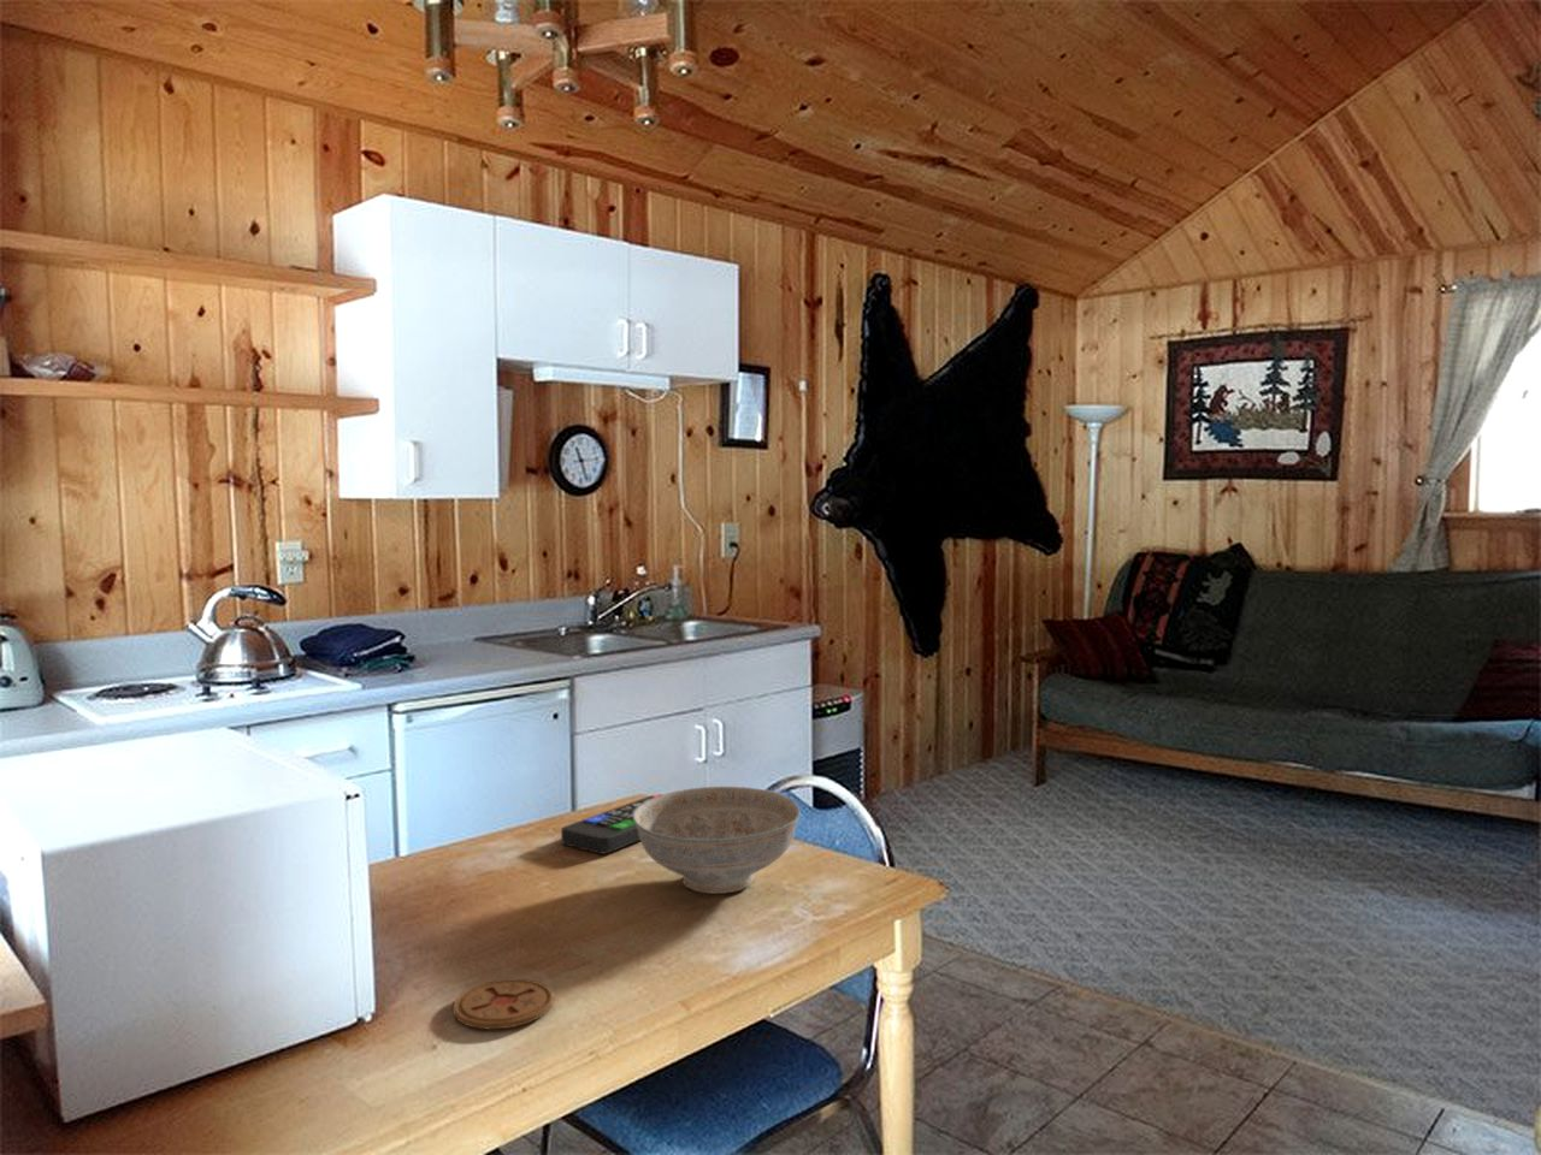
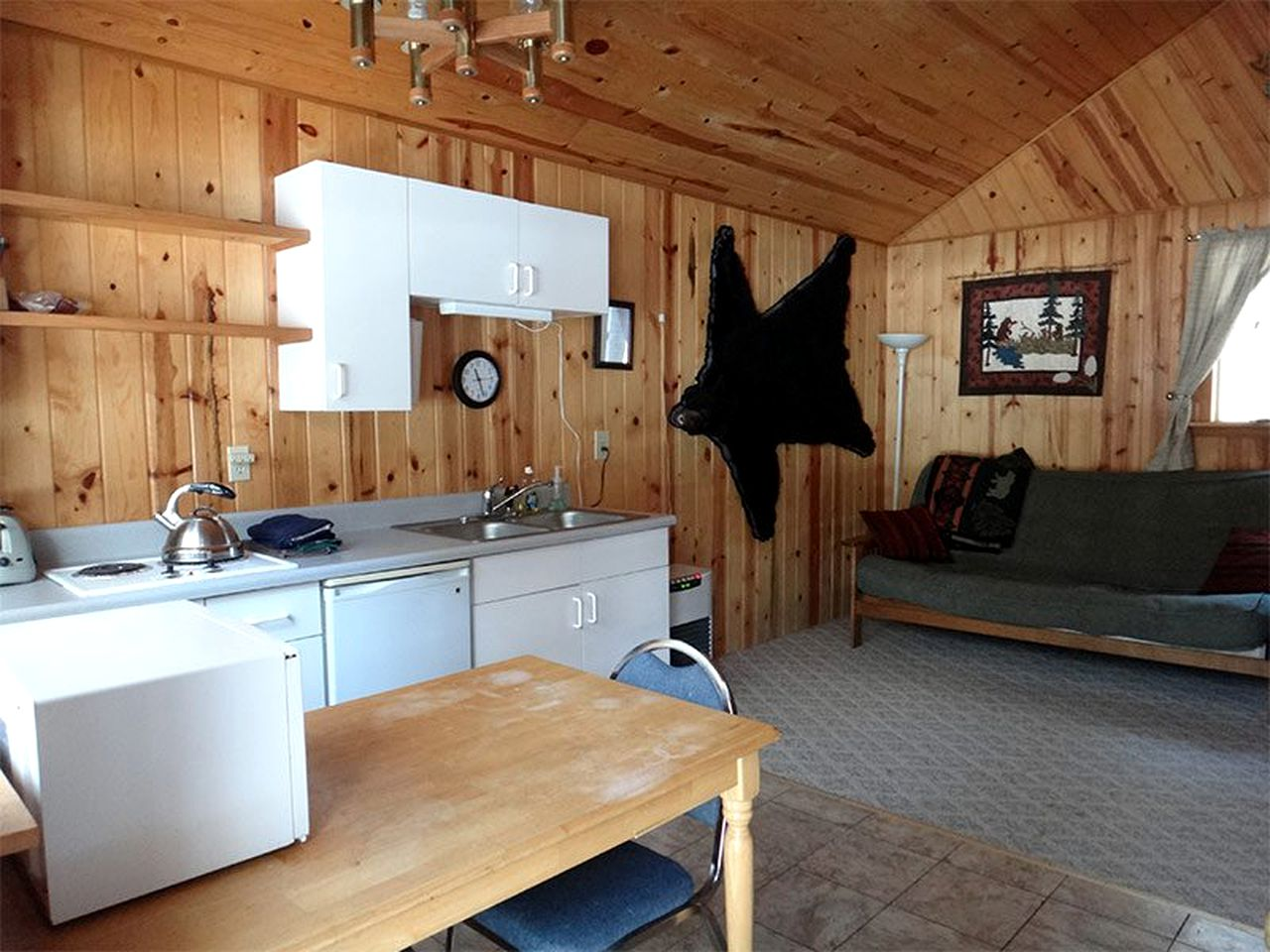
- remote control (631, 820)
- coaster (504, 1002)
- decorative bowl (716, 844)
